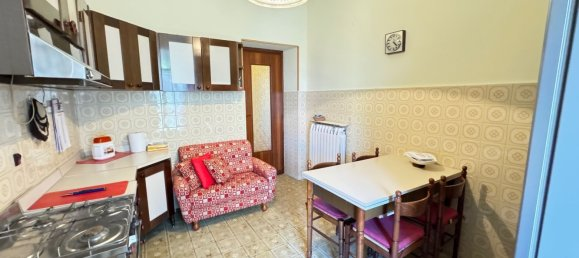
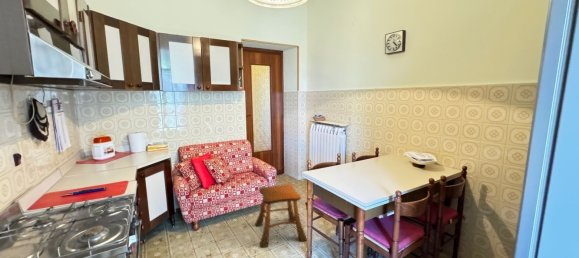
+ stool (279, 210)
